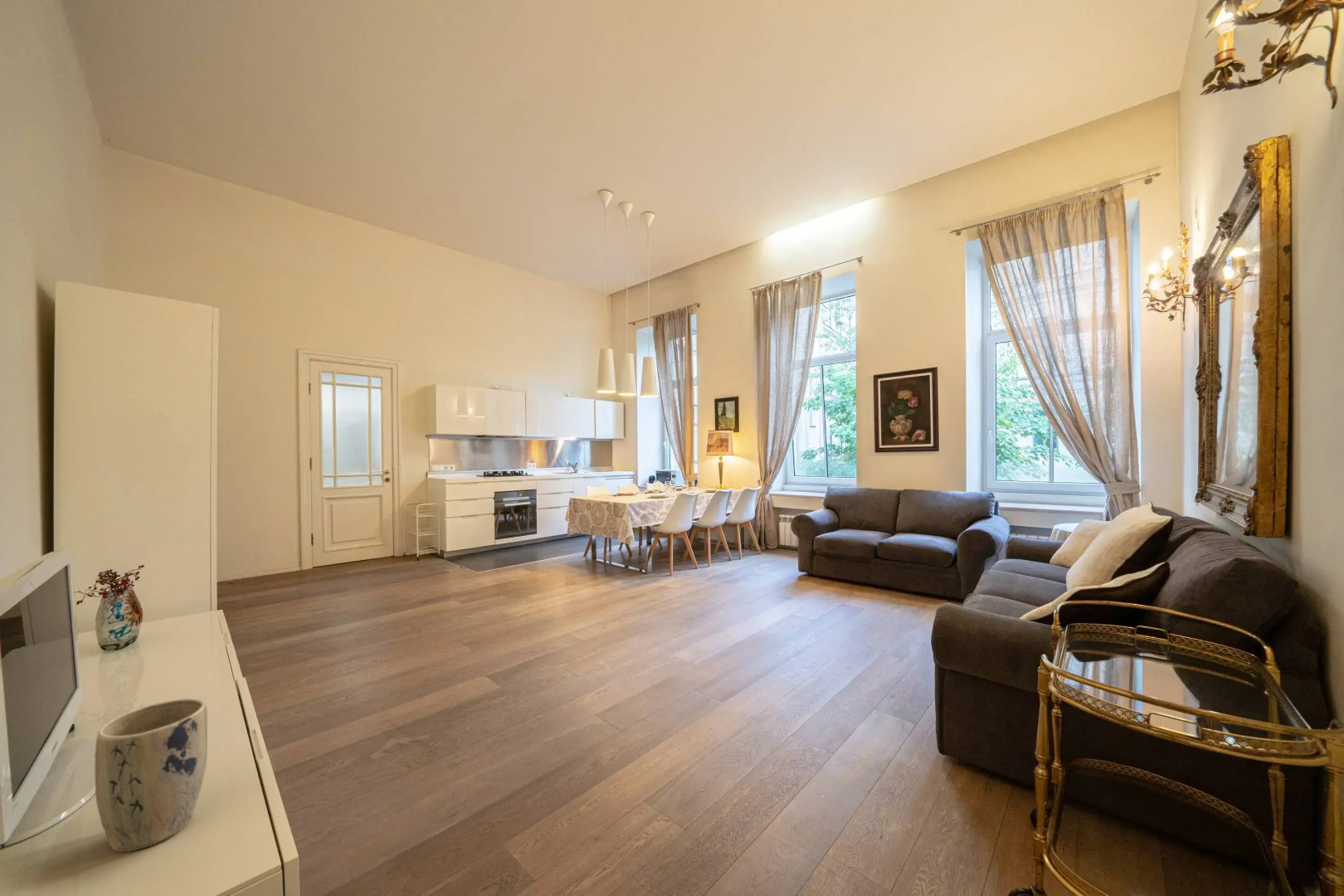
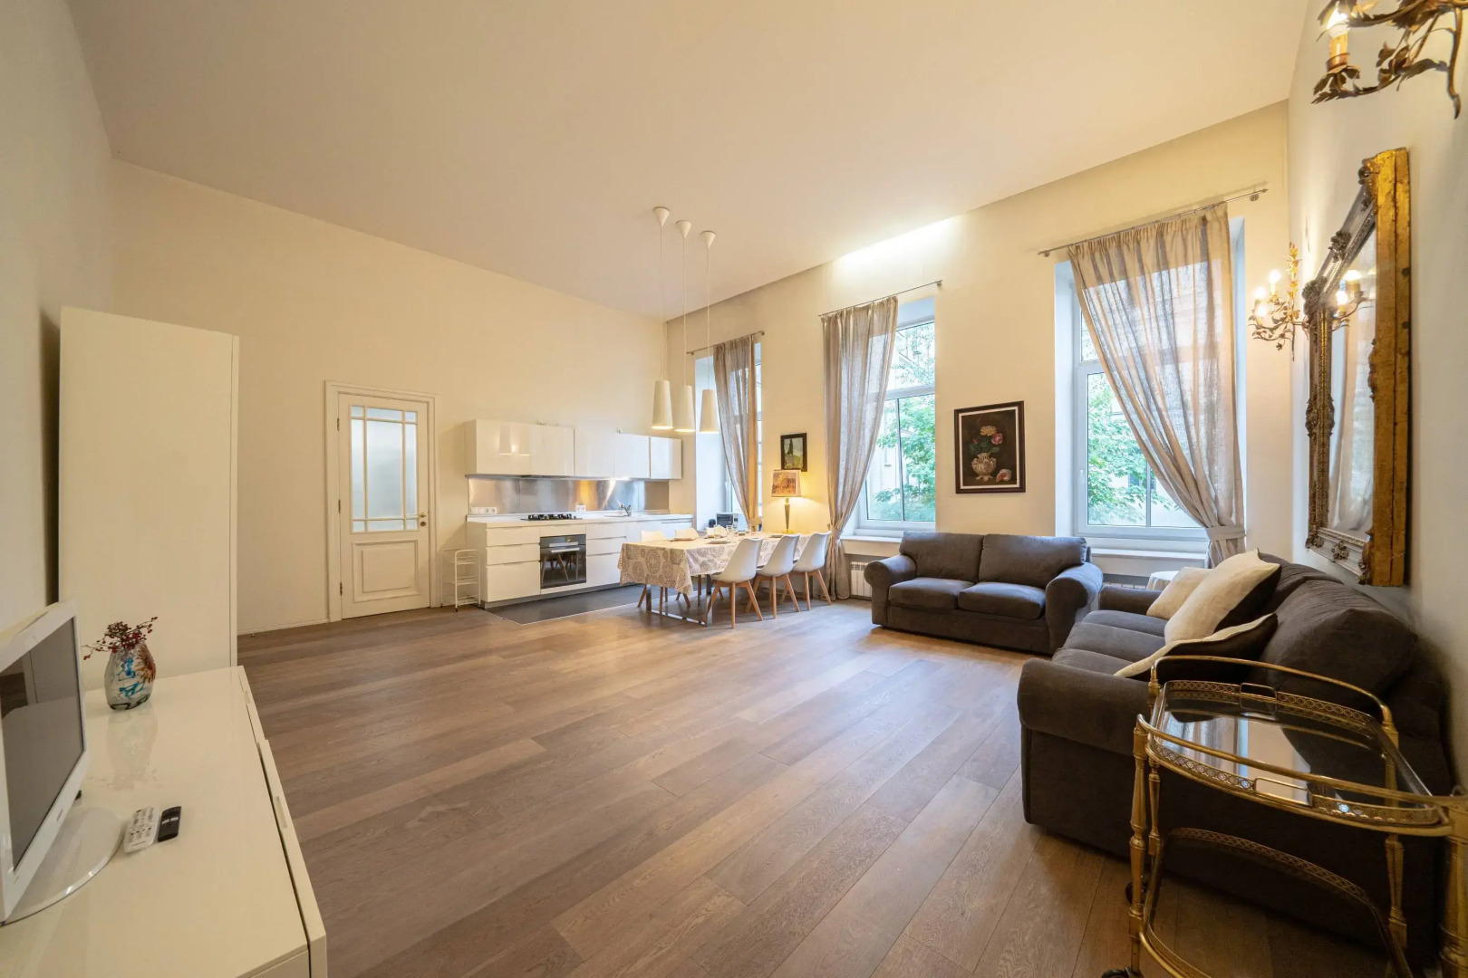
- plant pot (154, 773)
